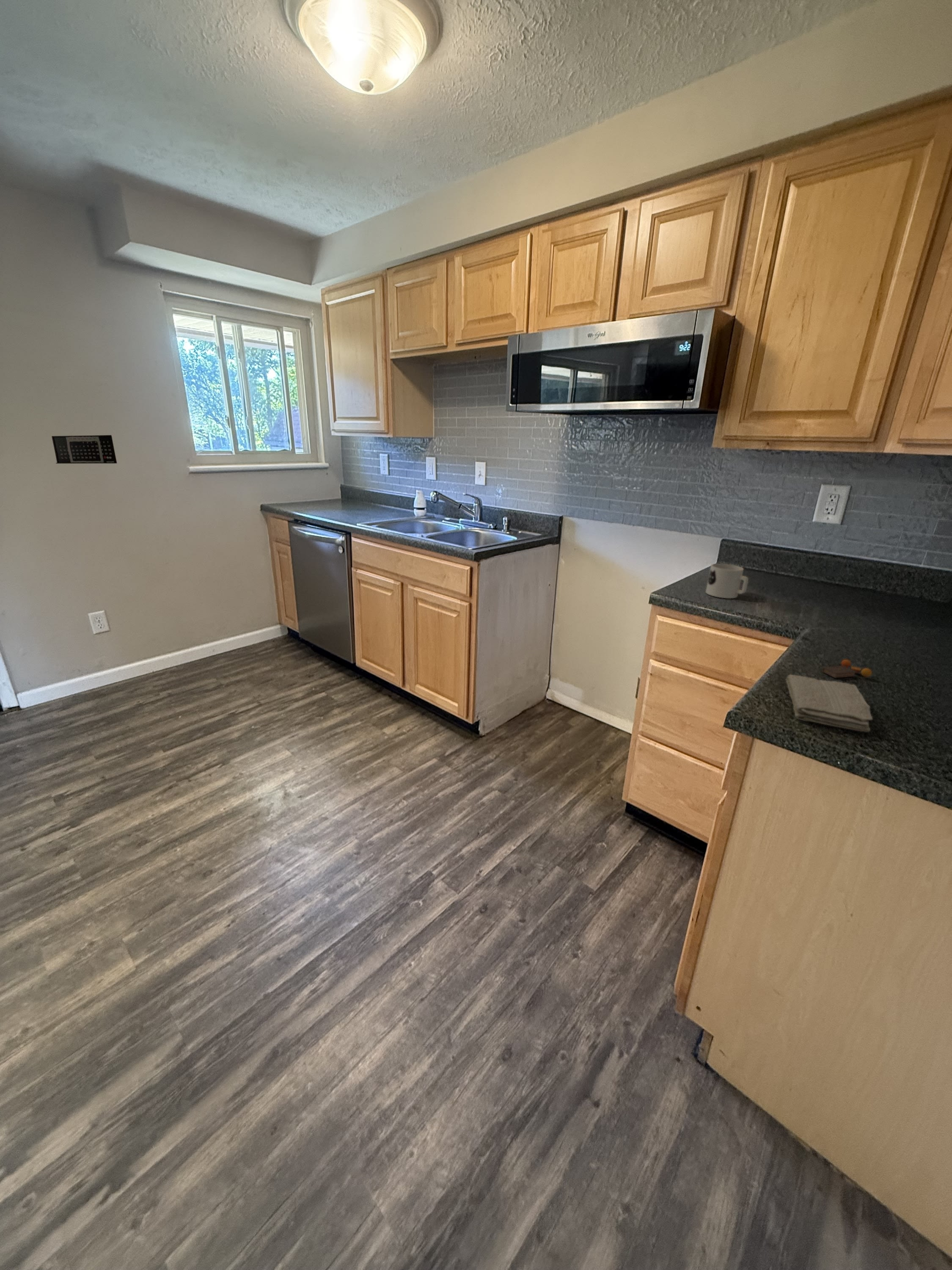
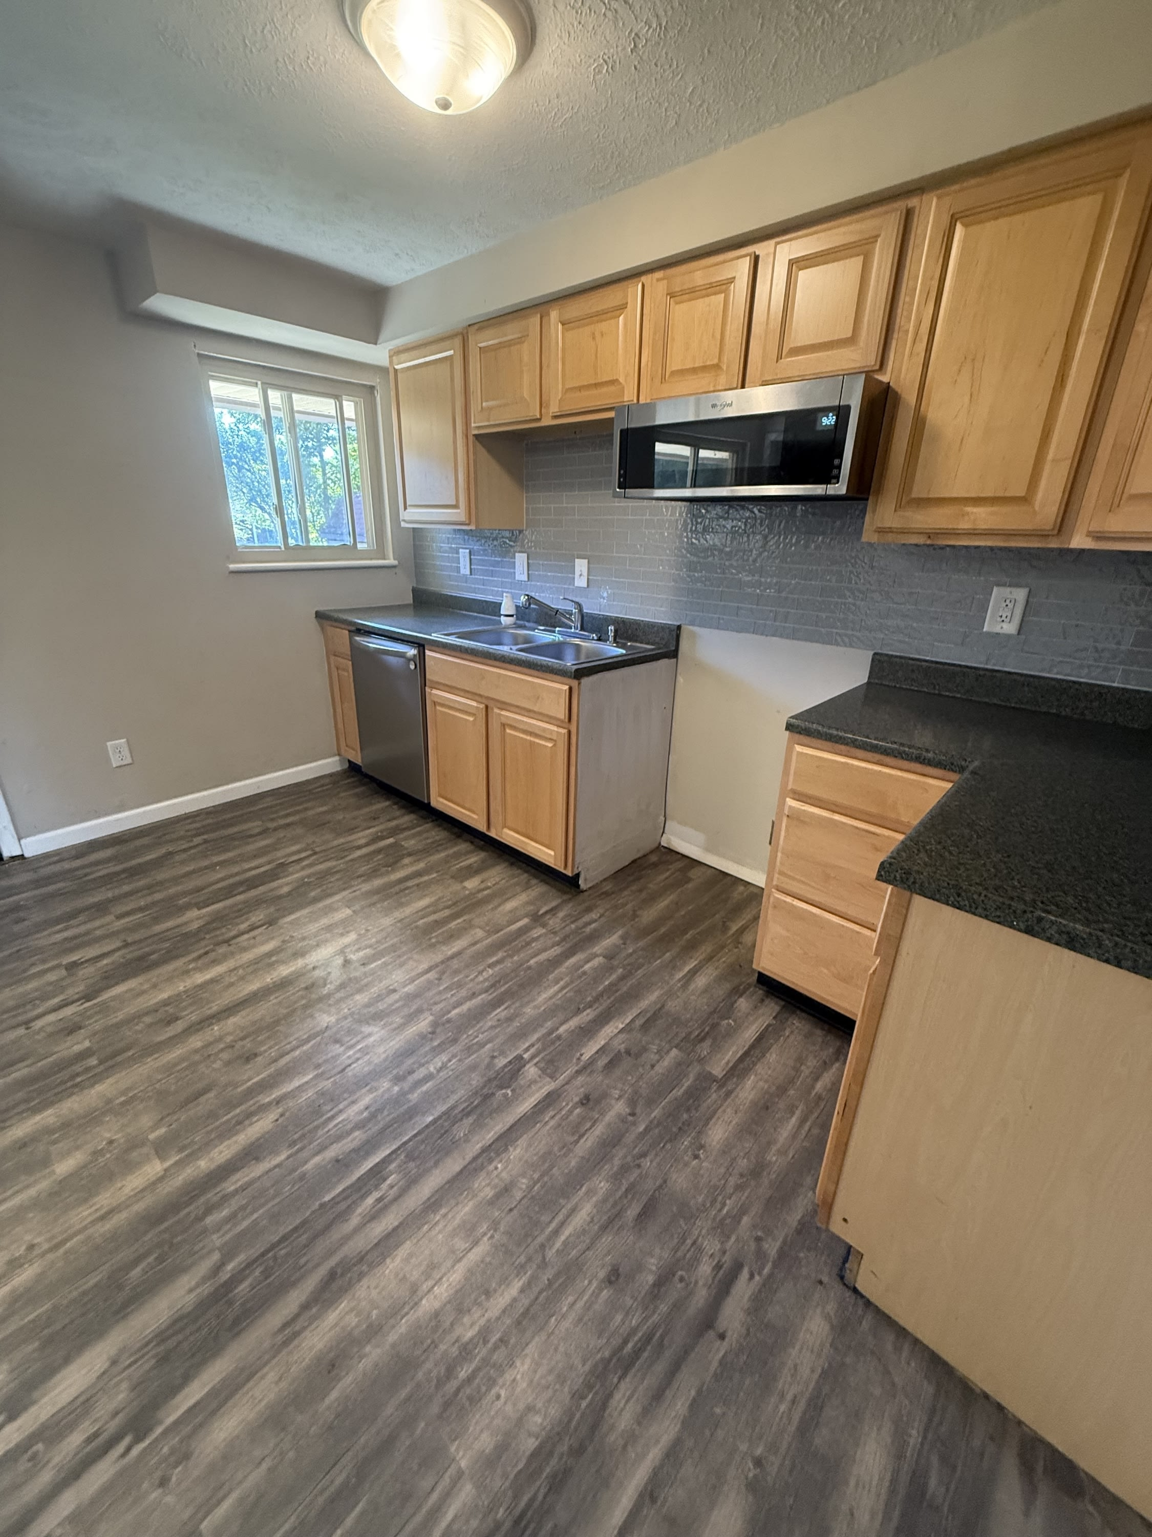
- fruit (845, 669)
- calendar (84, 449)
- mug (728, 581)
- washcloth (826, 699)
